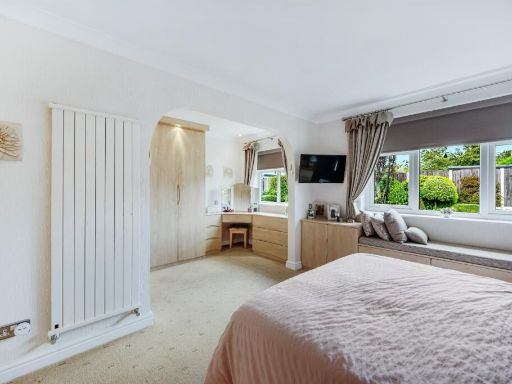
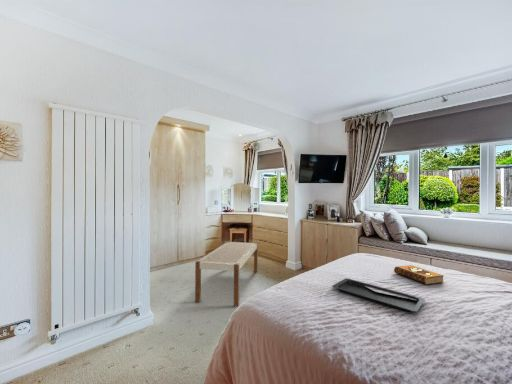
+ serving tray (375, 294)
+ hardback book (417, 274)
+ bench (231, 267)
